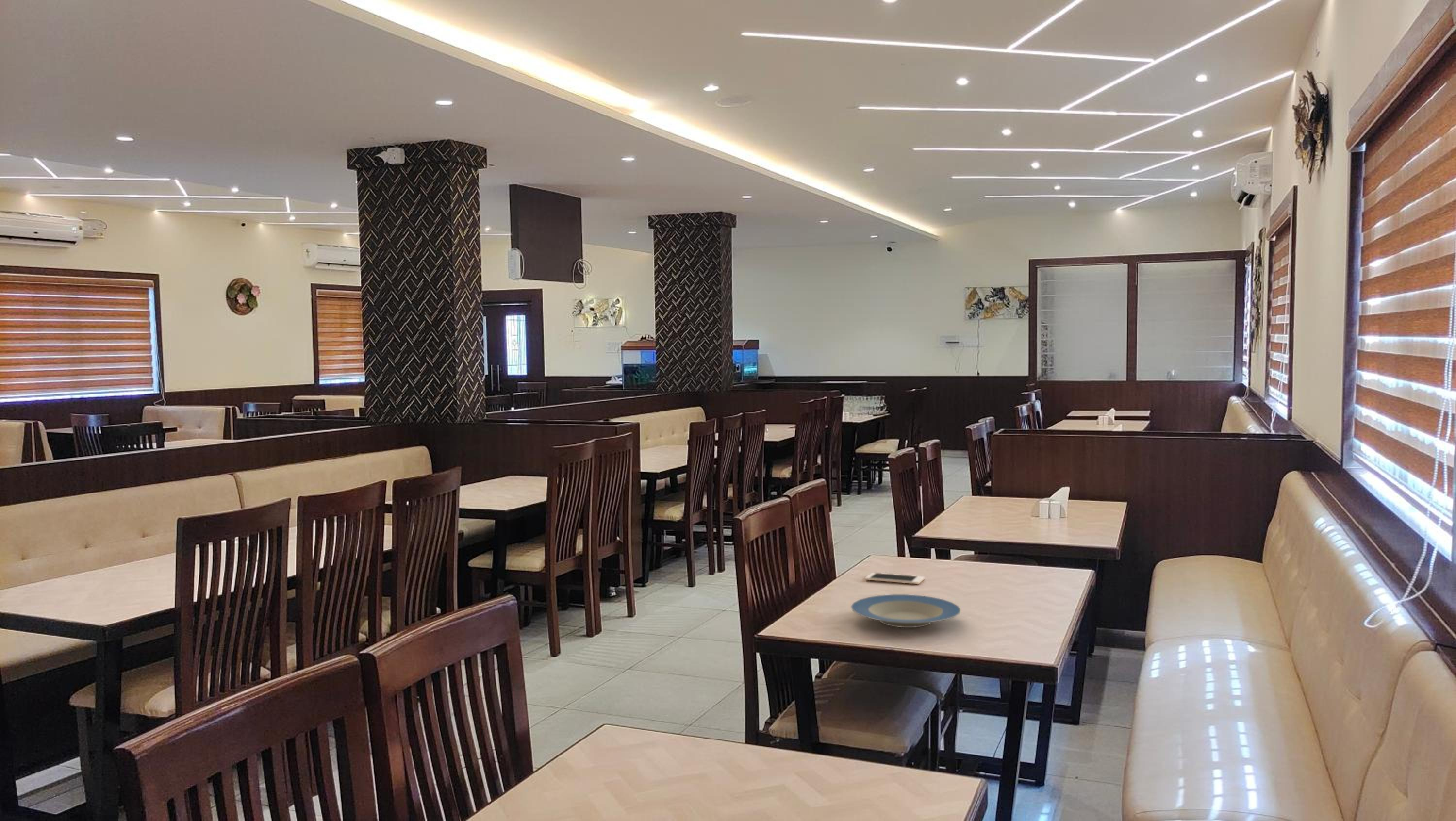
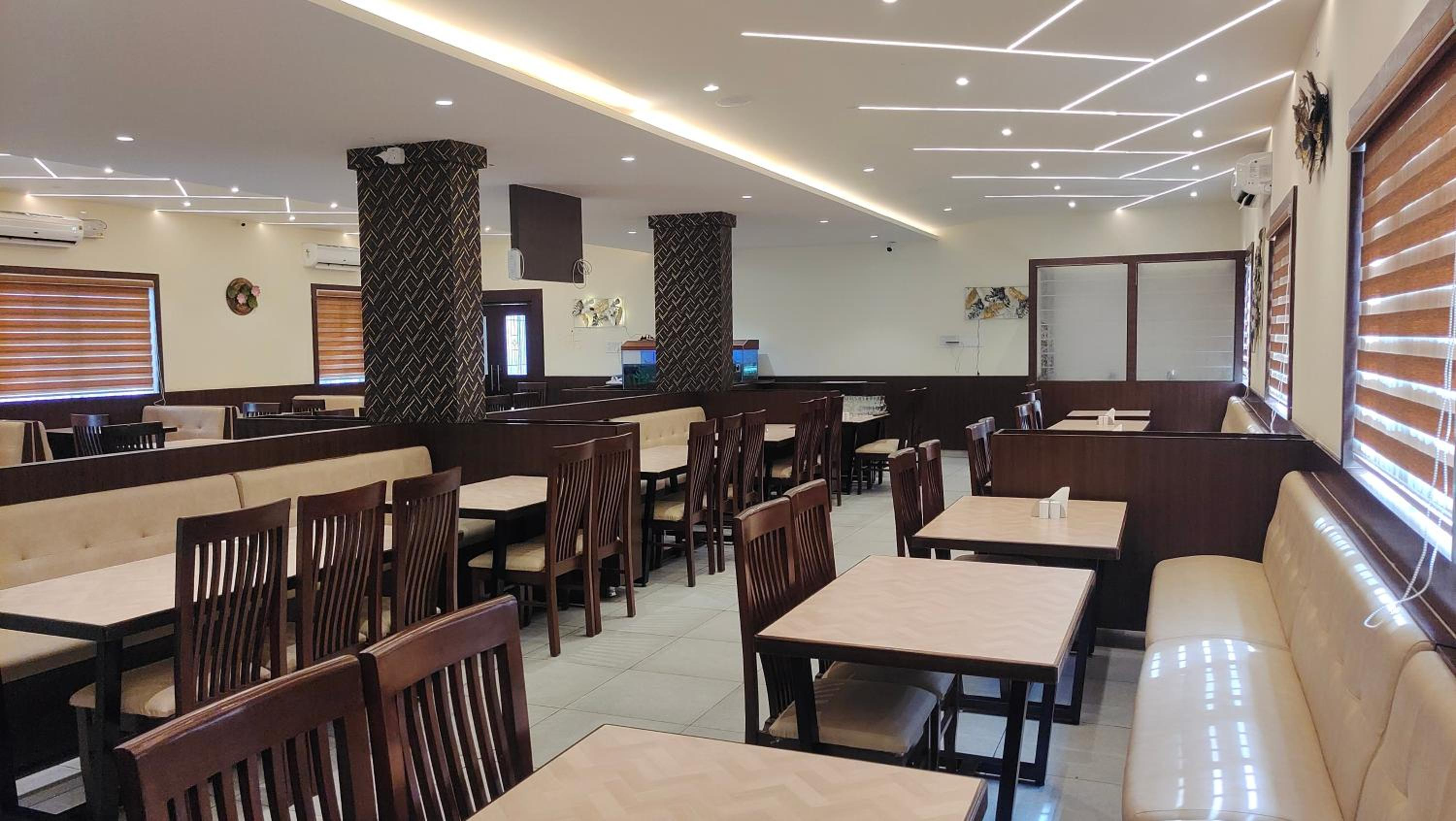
- plate (905, 614)
- cell phone (894, 578)
